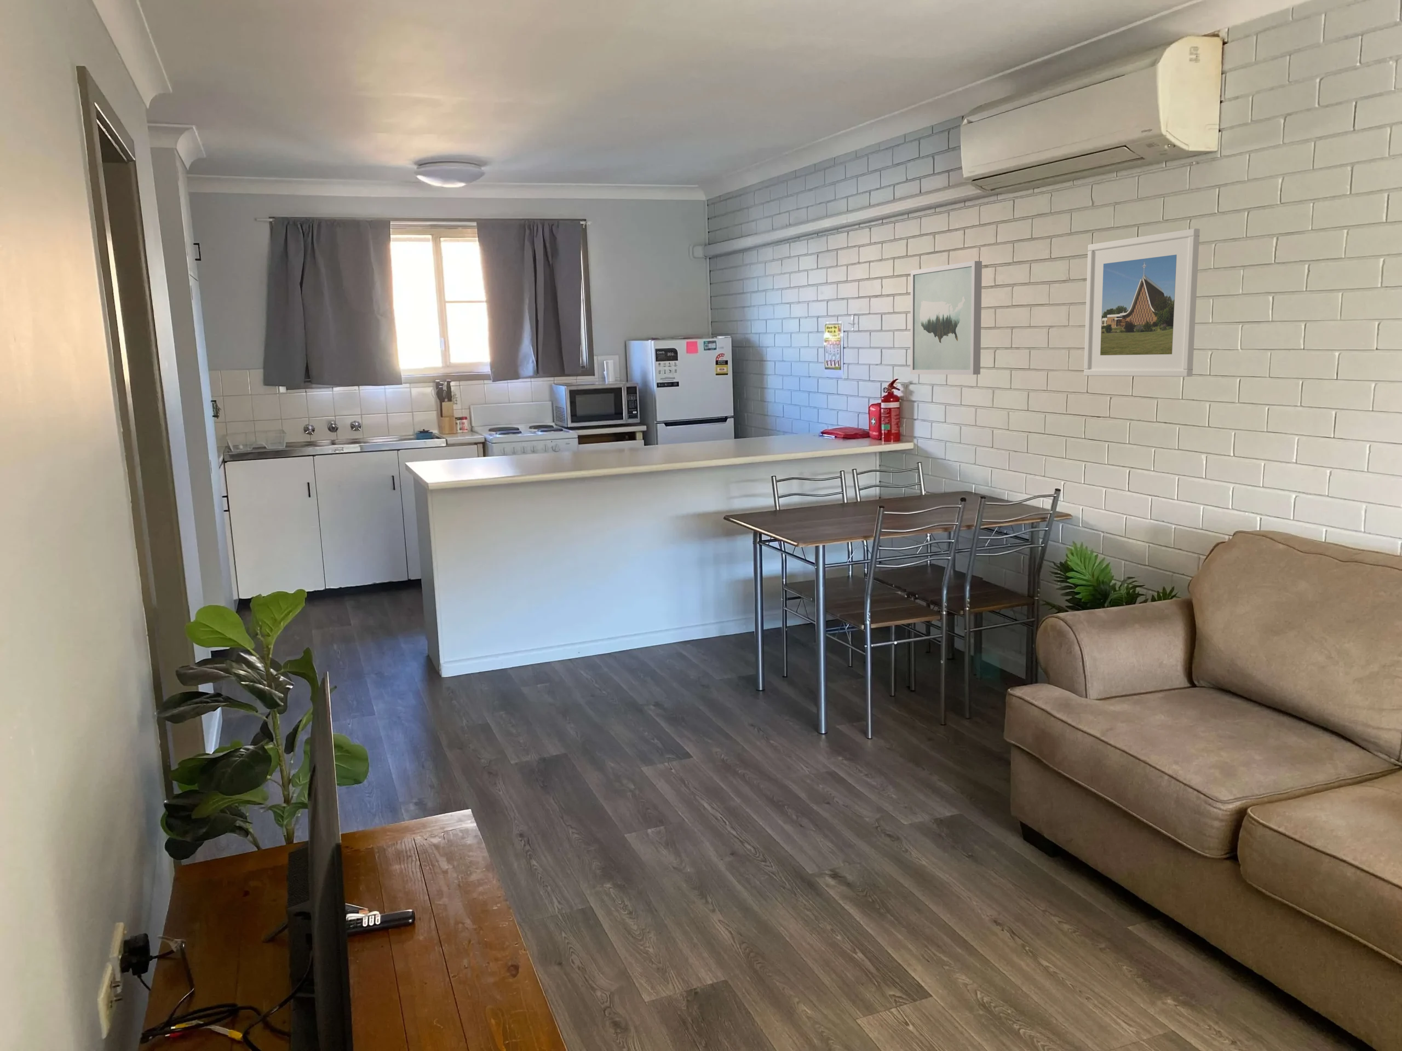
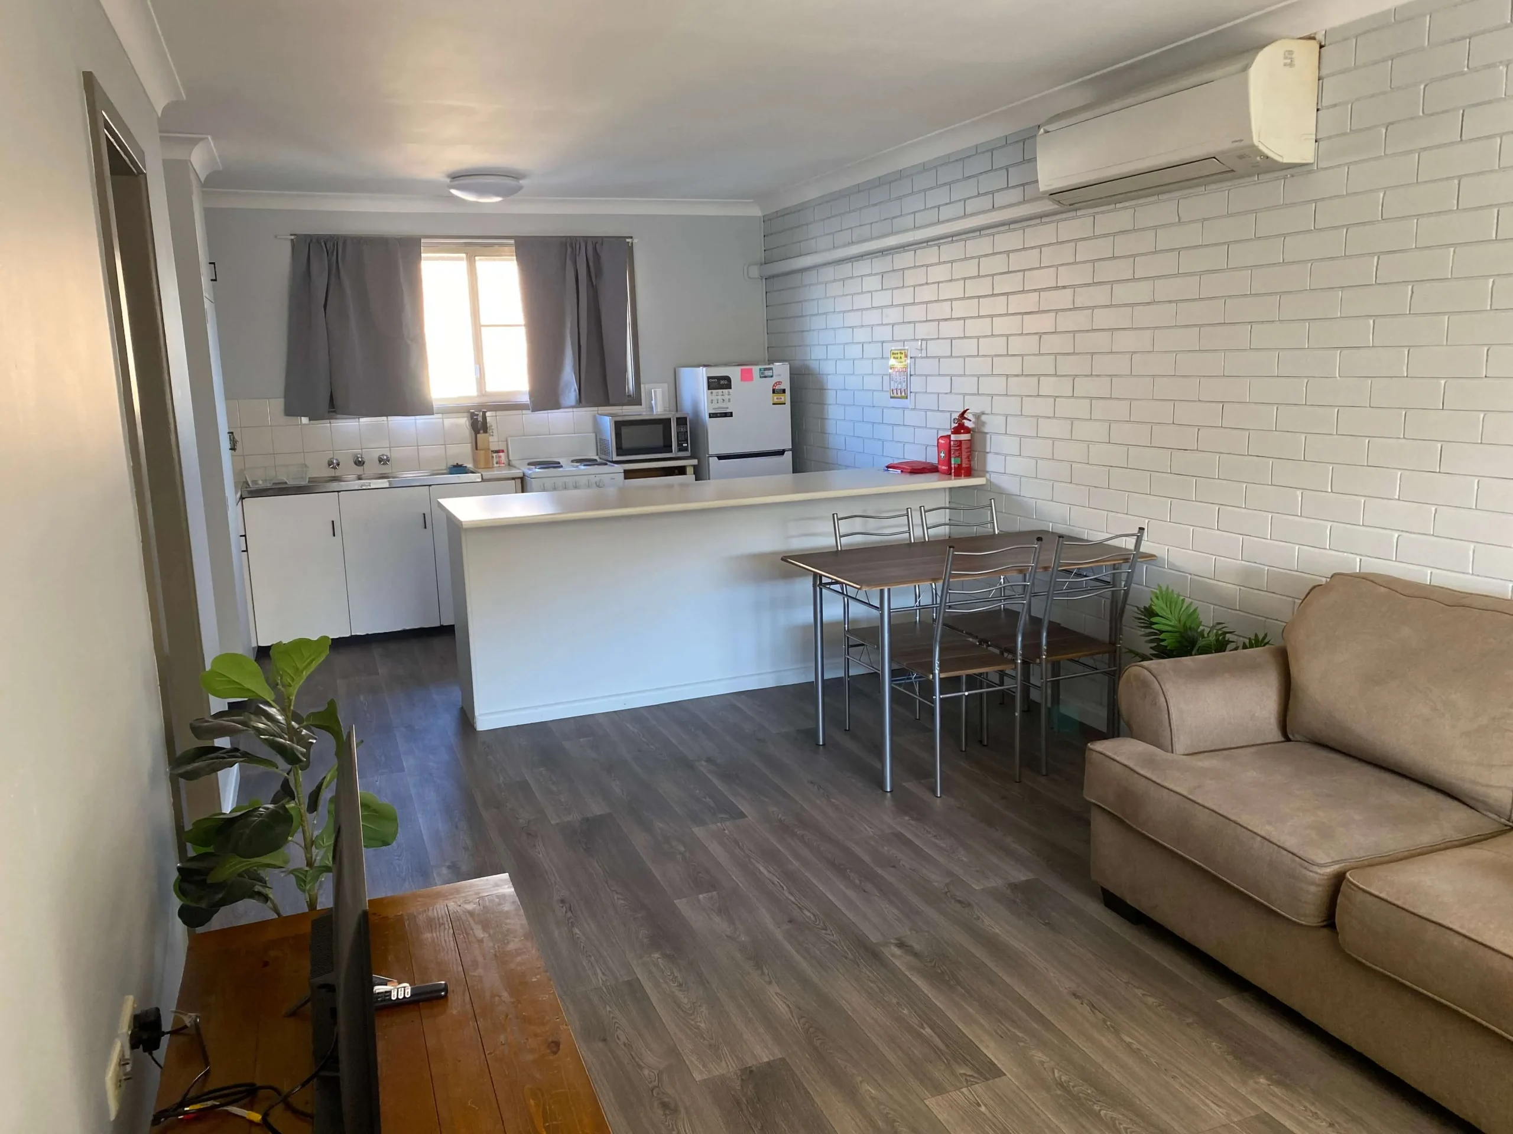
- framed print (1137, 307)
- wall art (944, 320)
